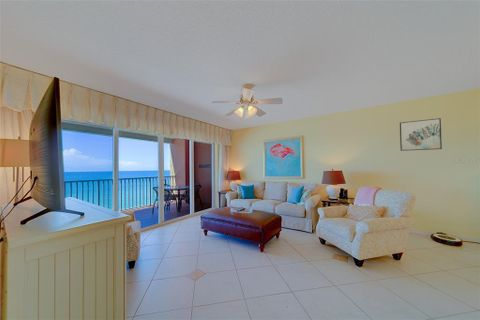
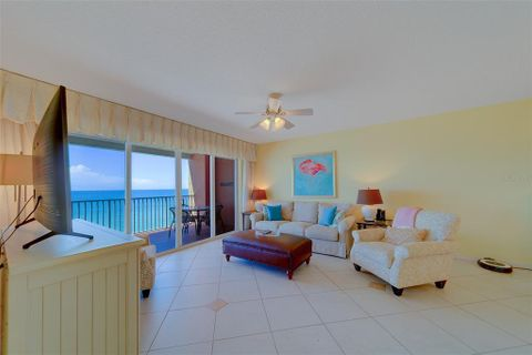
- wall art (419, 135)
